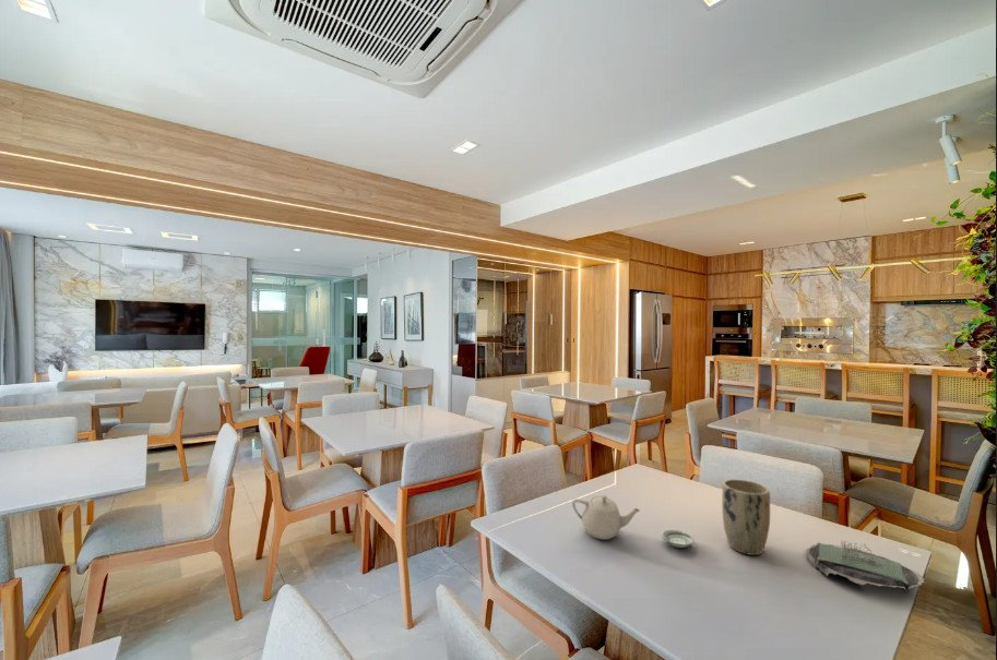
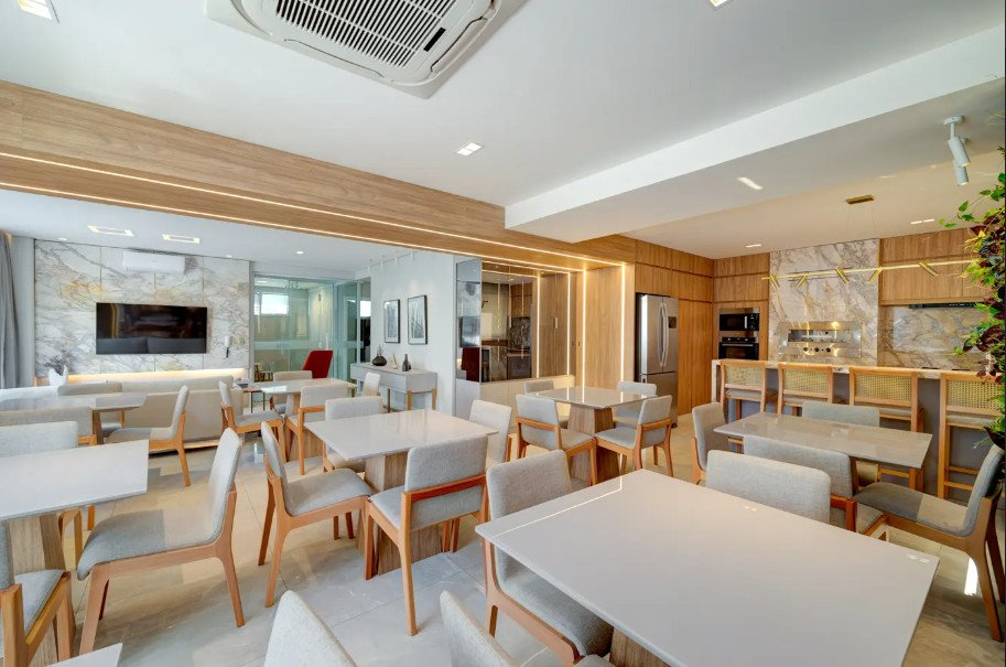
- saucer (677, 540)
- plant pot (745, 516)
- plate (860, 556)
- teapot (605, 514)
